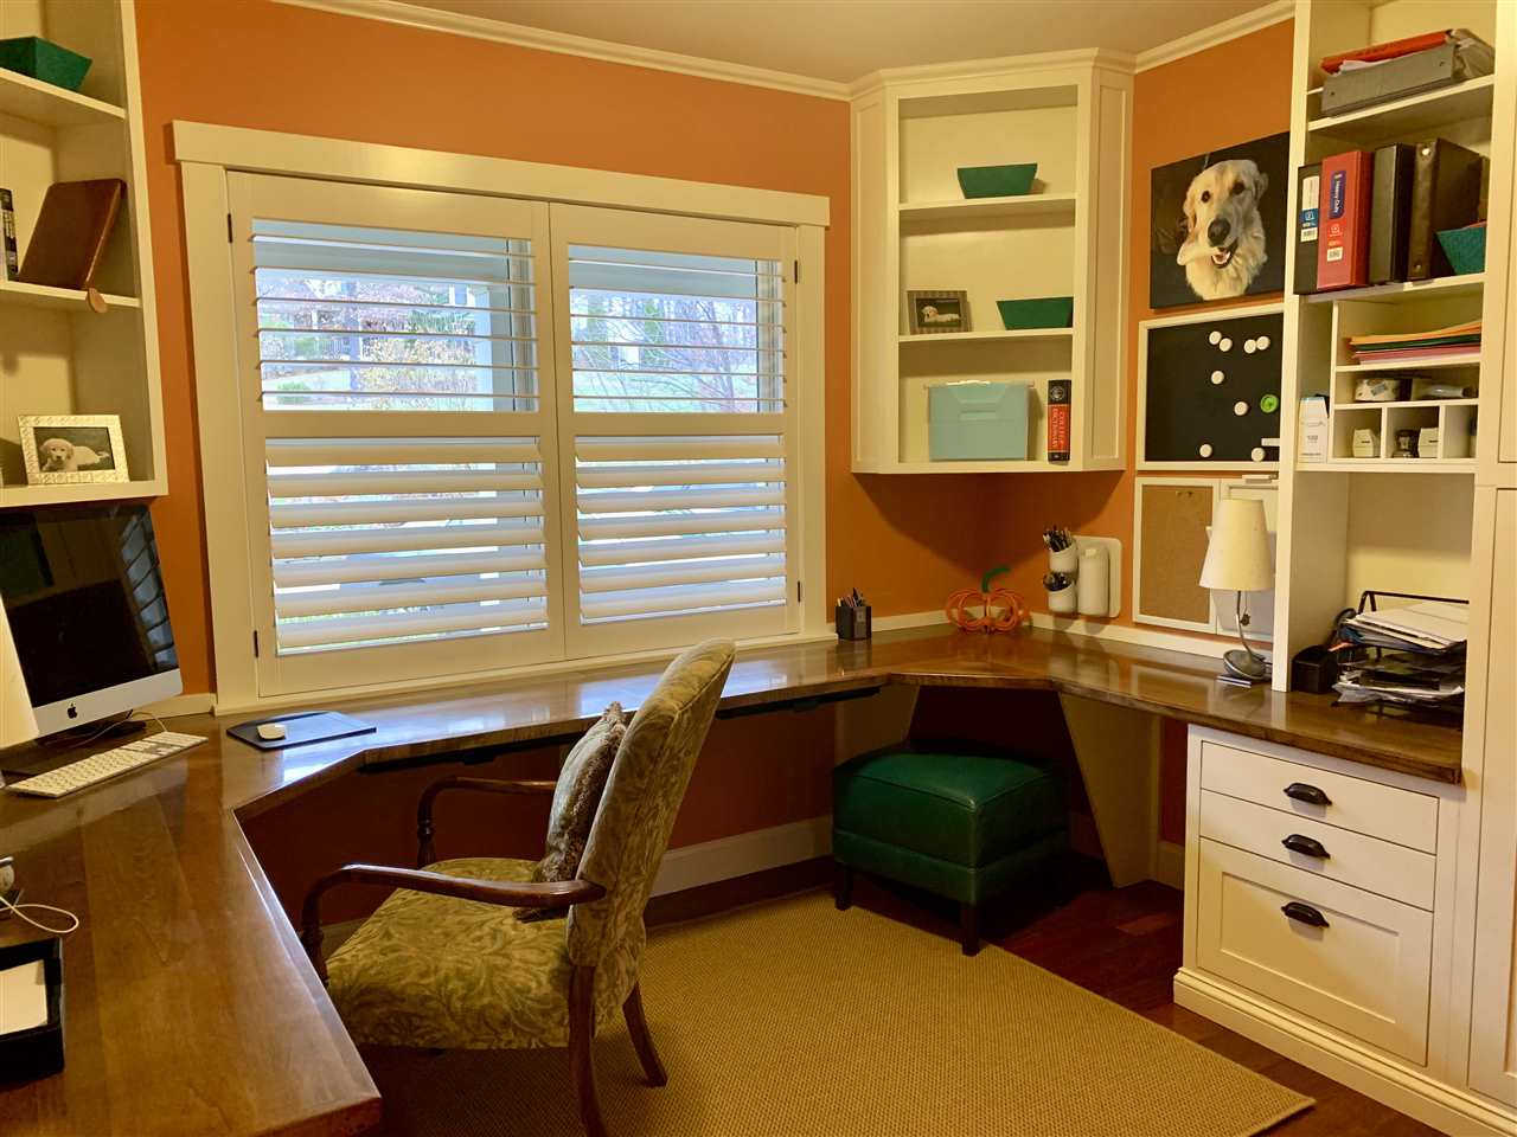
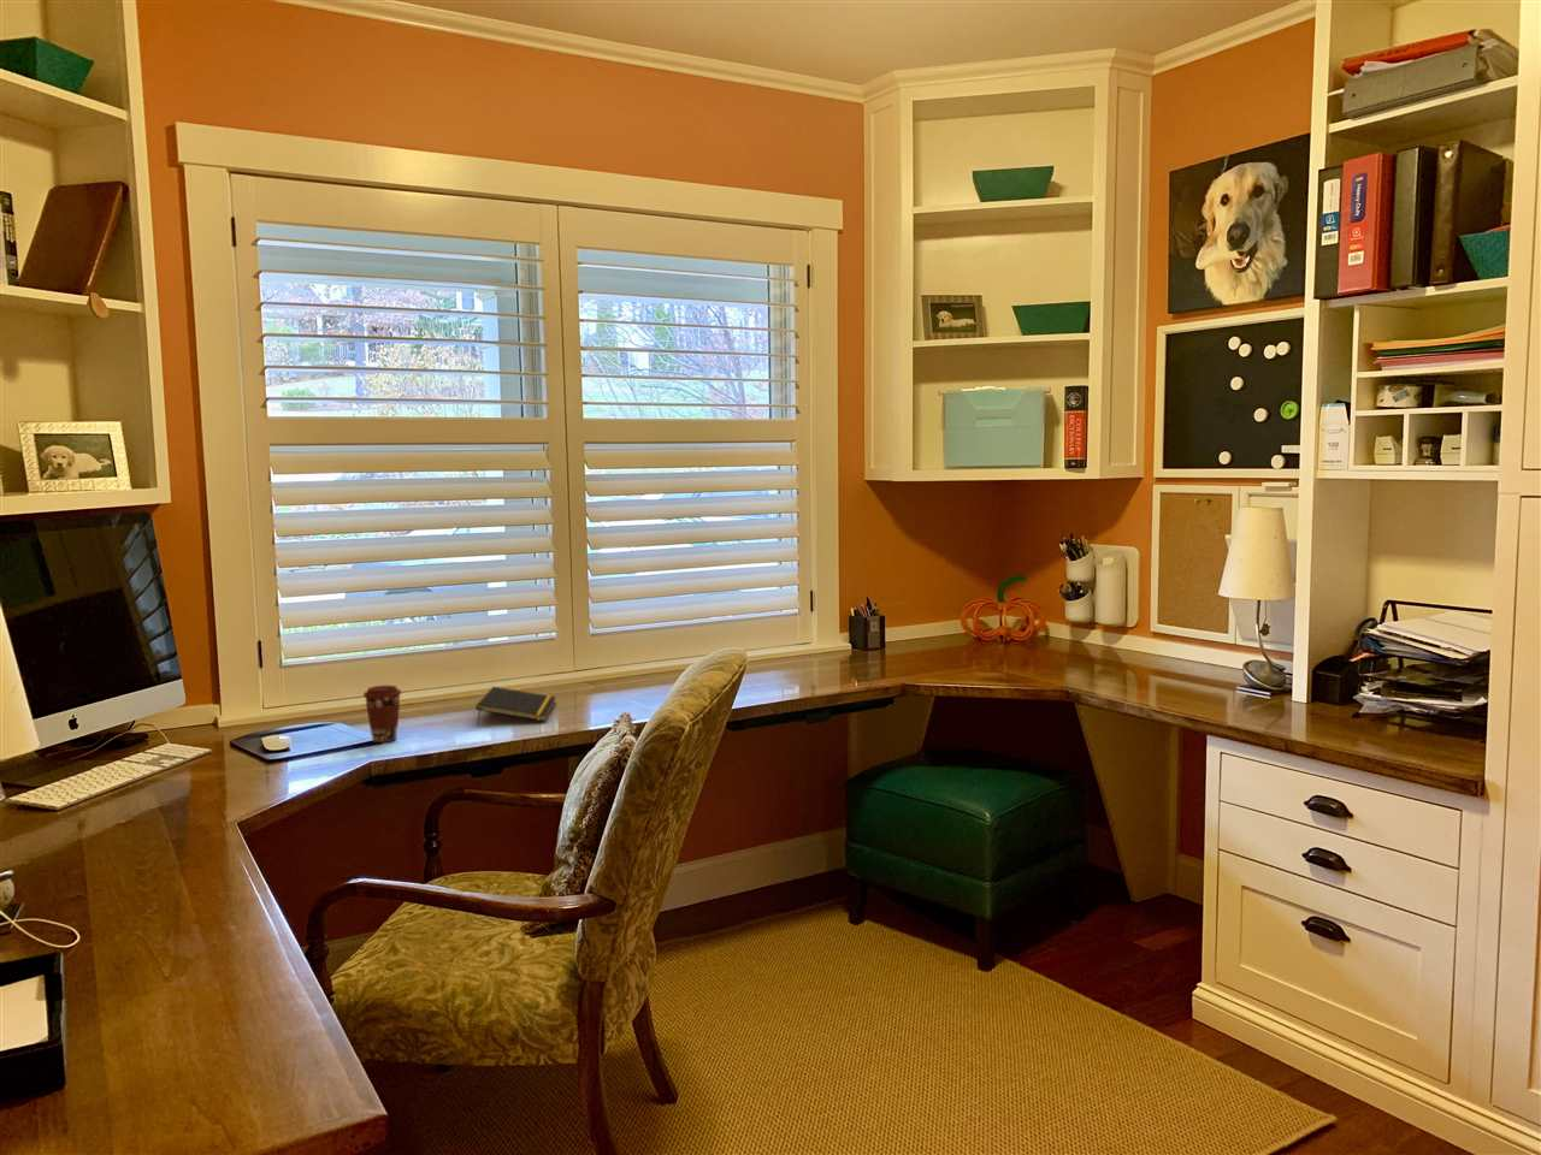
+ notepad (518, 702)
+ coffee cup (383, 713)
